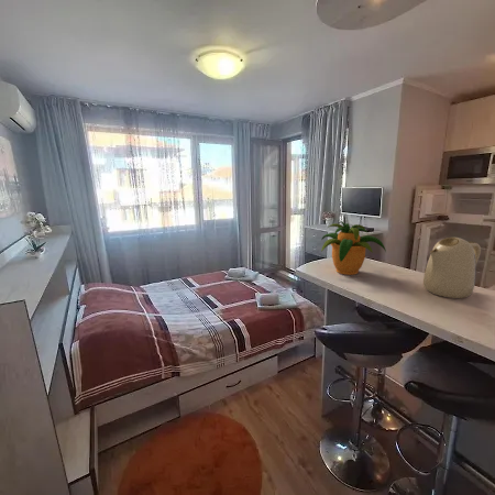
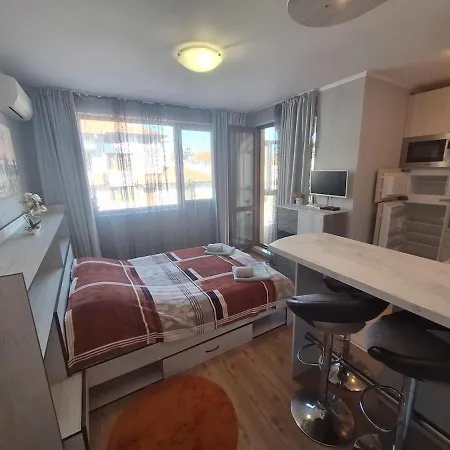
- kettle (452, 264)
- potted plant (344, 245)
